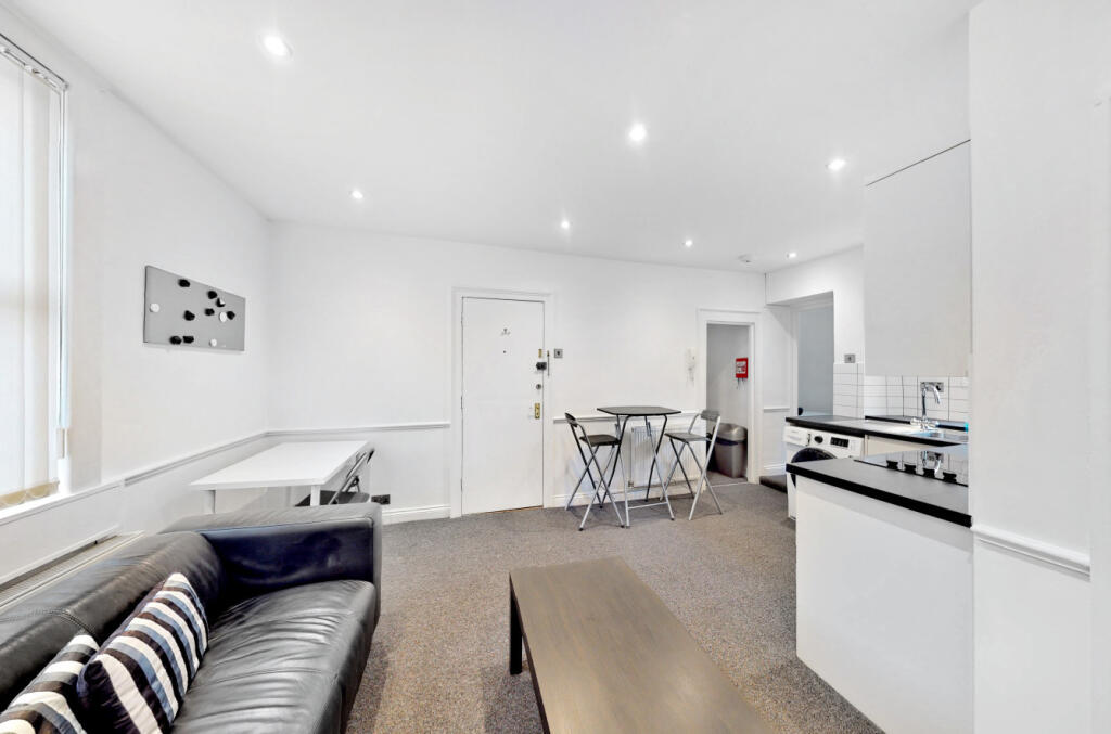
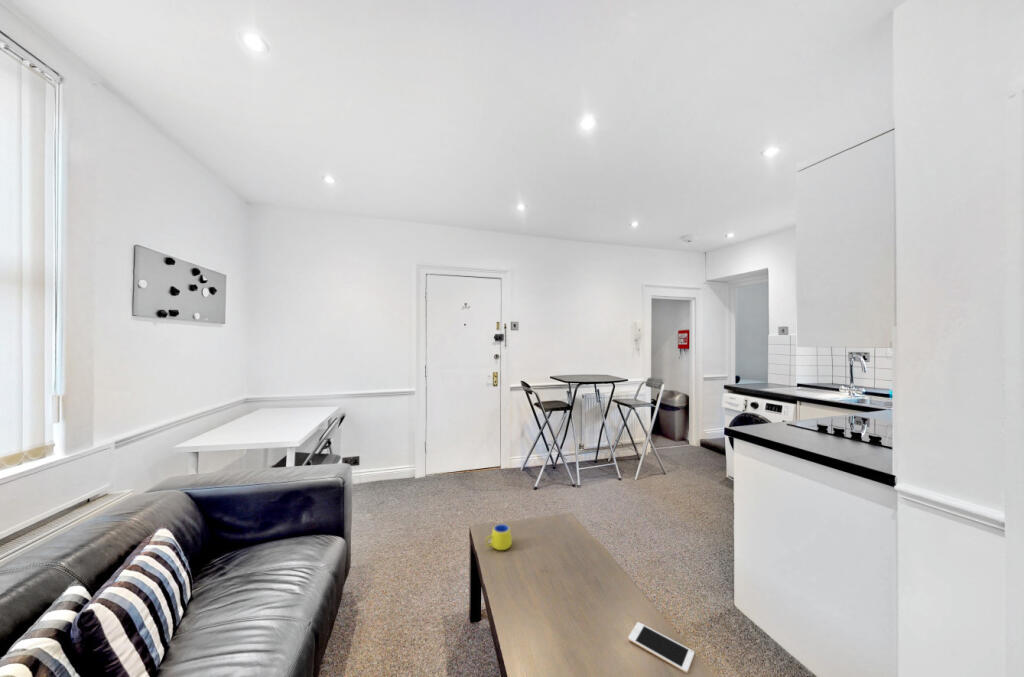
+ cell phone (660, 645)
+ mug (498, 537)
